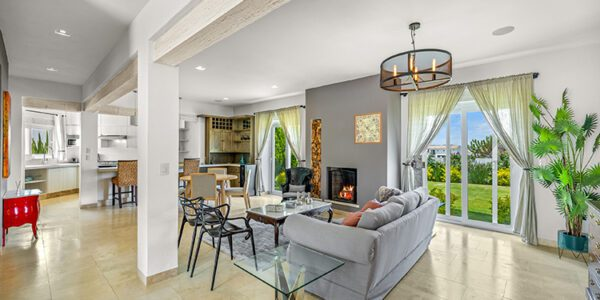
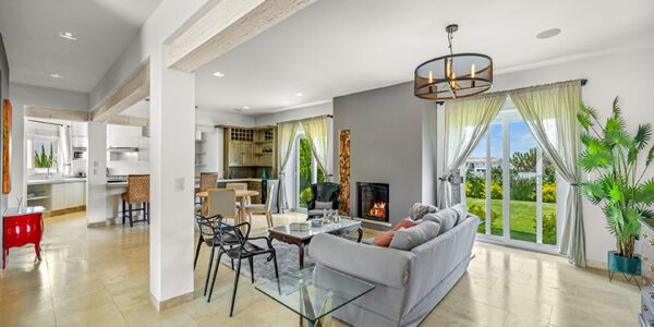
- wall art (368, 127)
